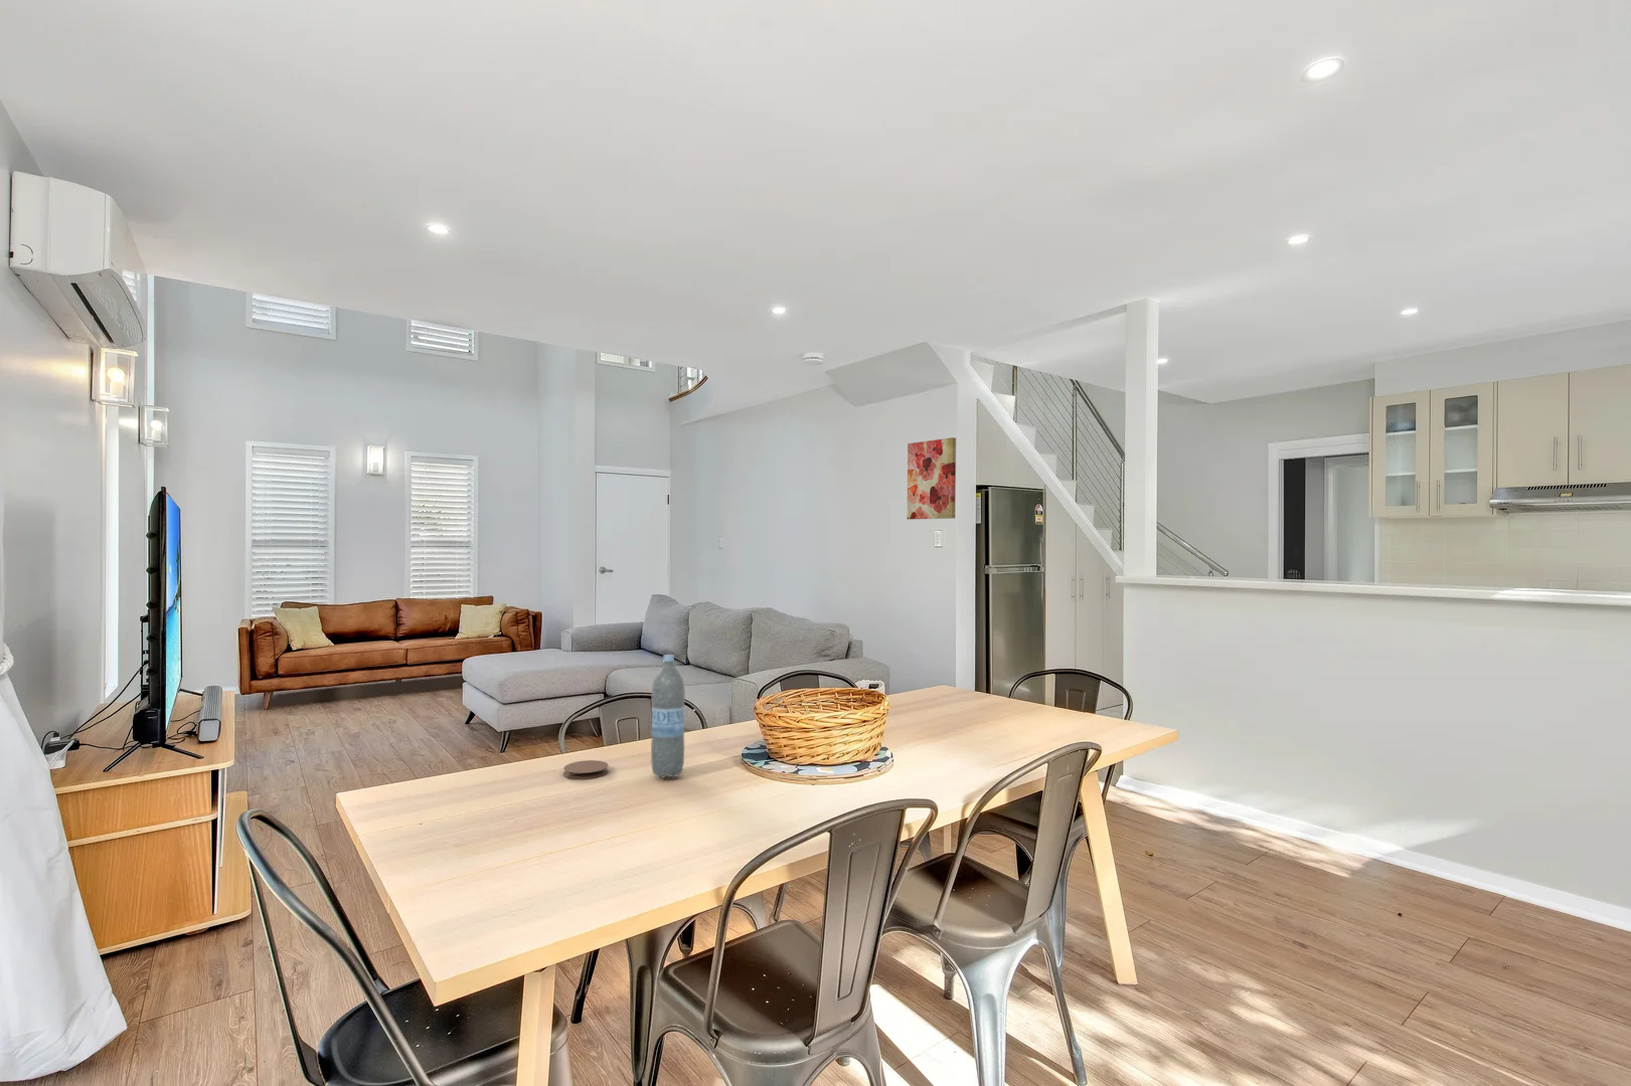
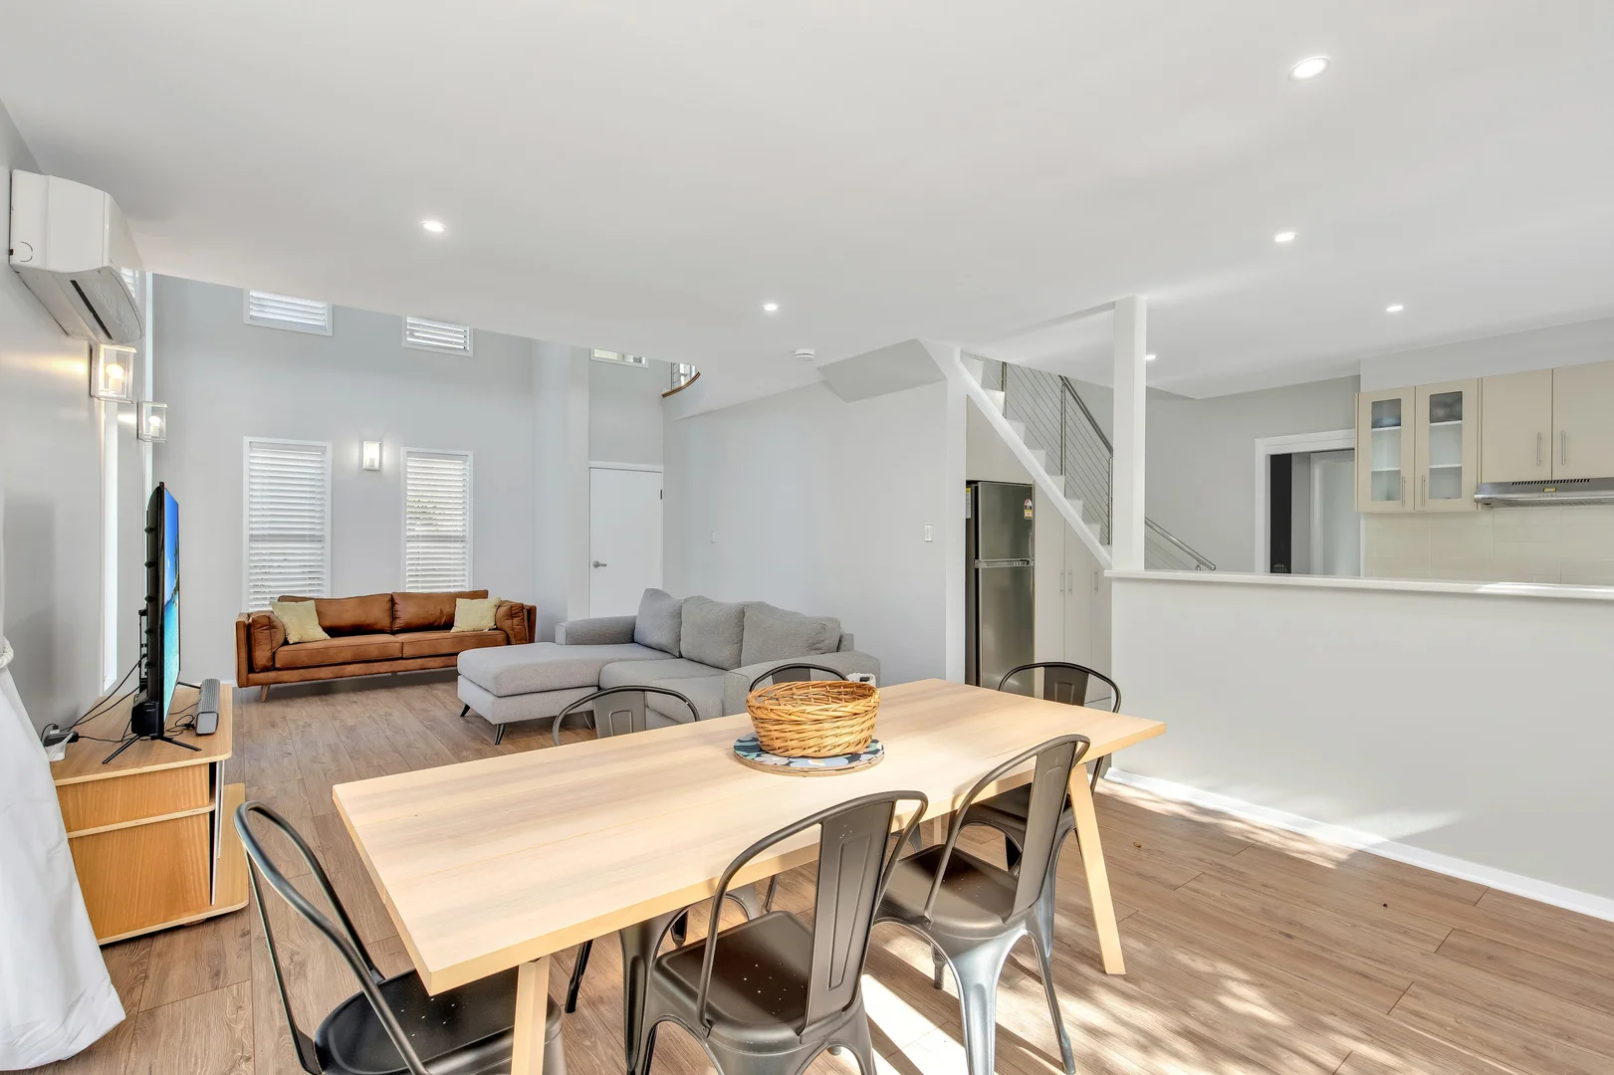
- water bottle (668, 716)
- wall art (931, 480)
- coaster (586, 770)
